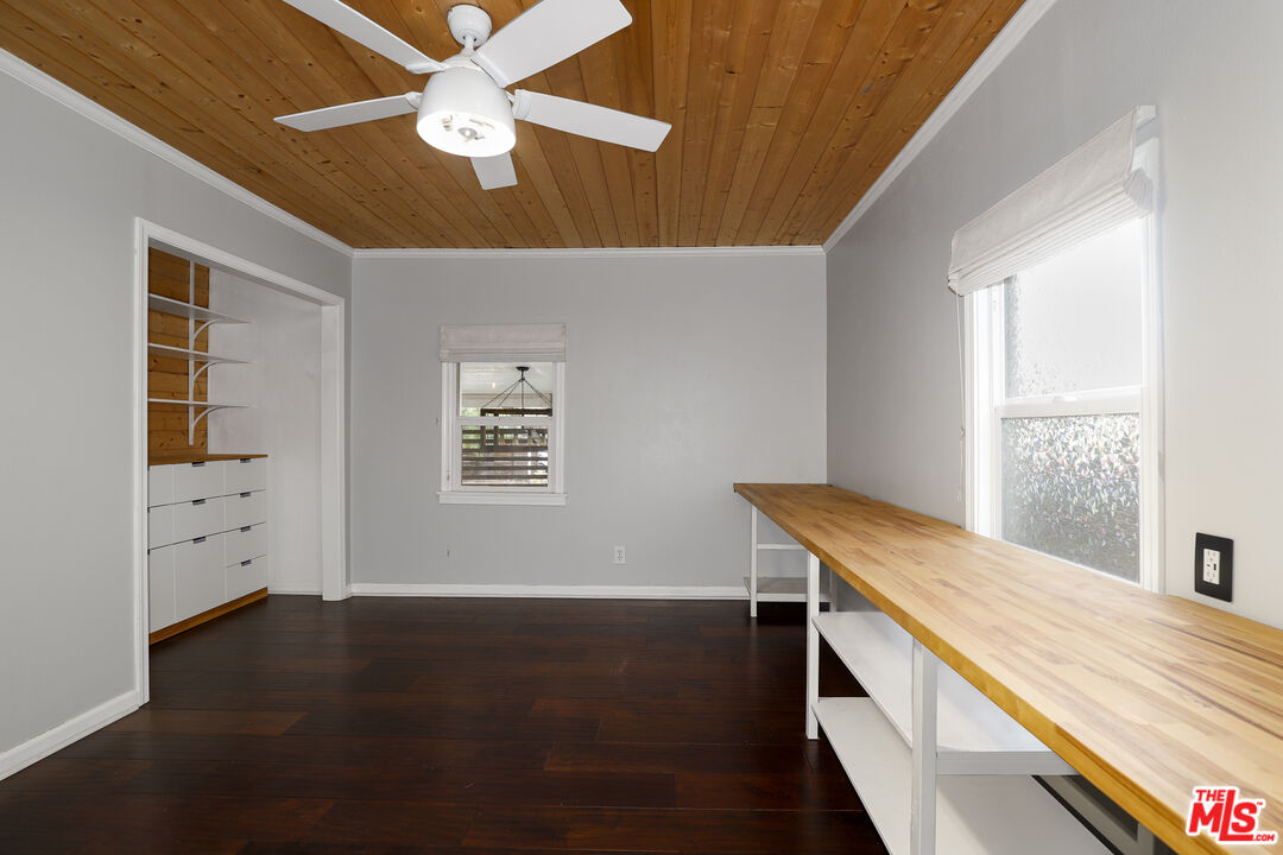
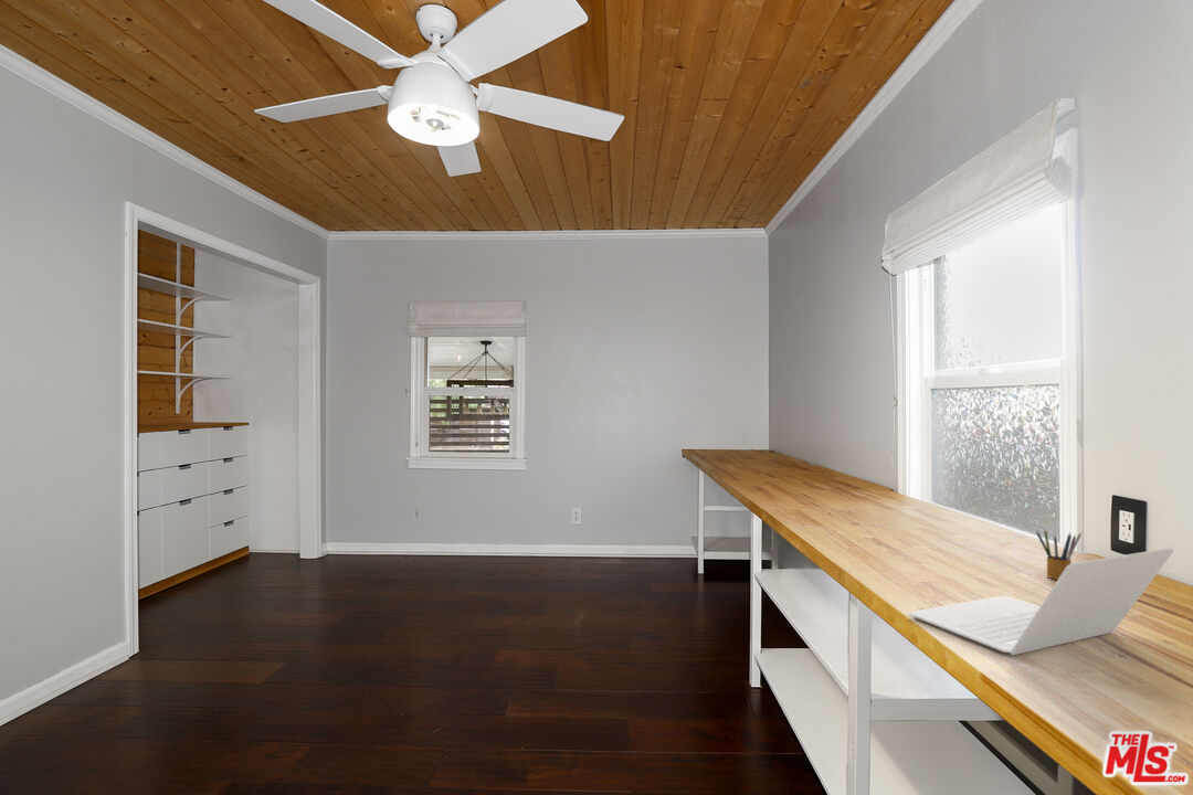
+ pencil box (1057, 553)
+ laptop (1049, 592)
